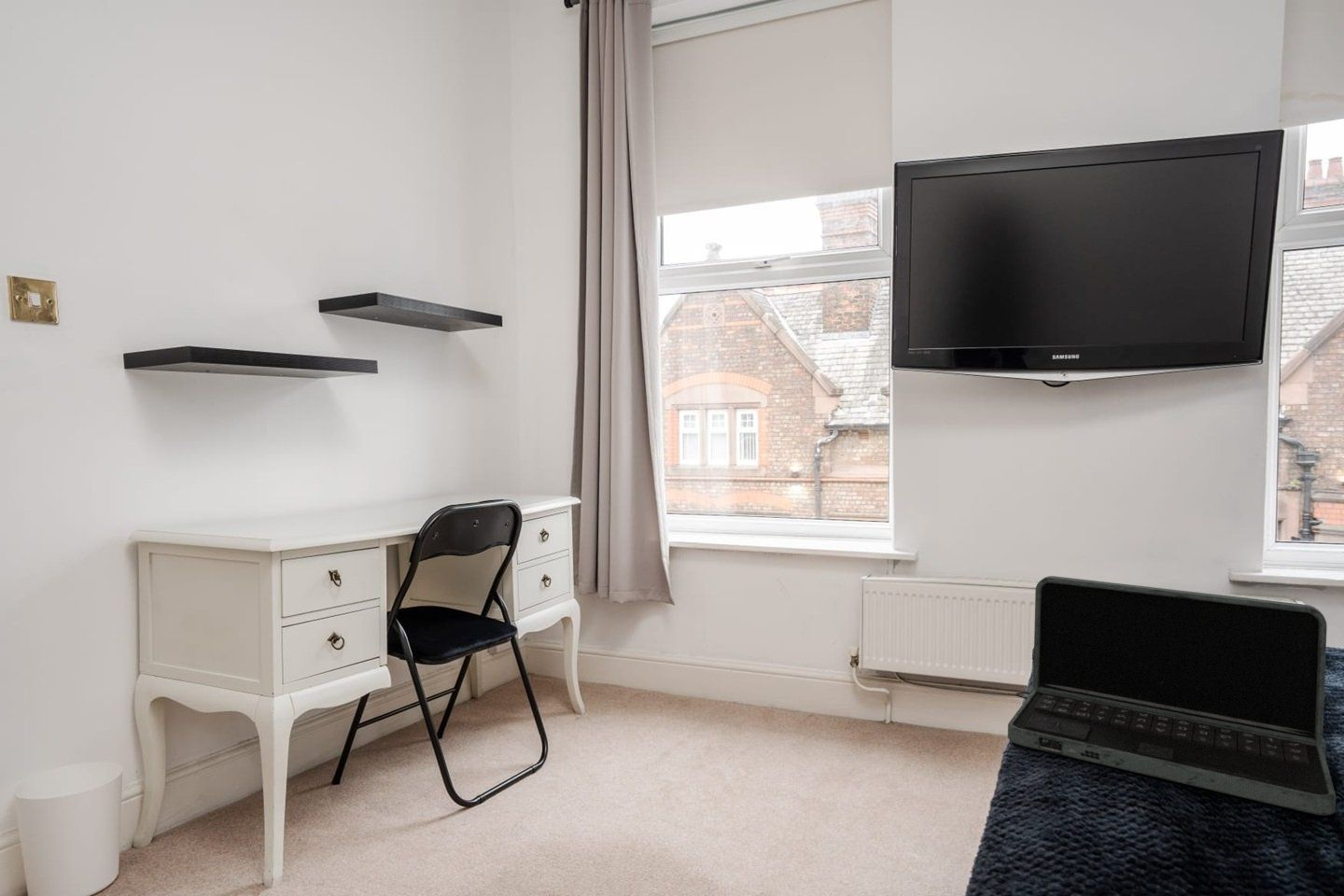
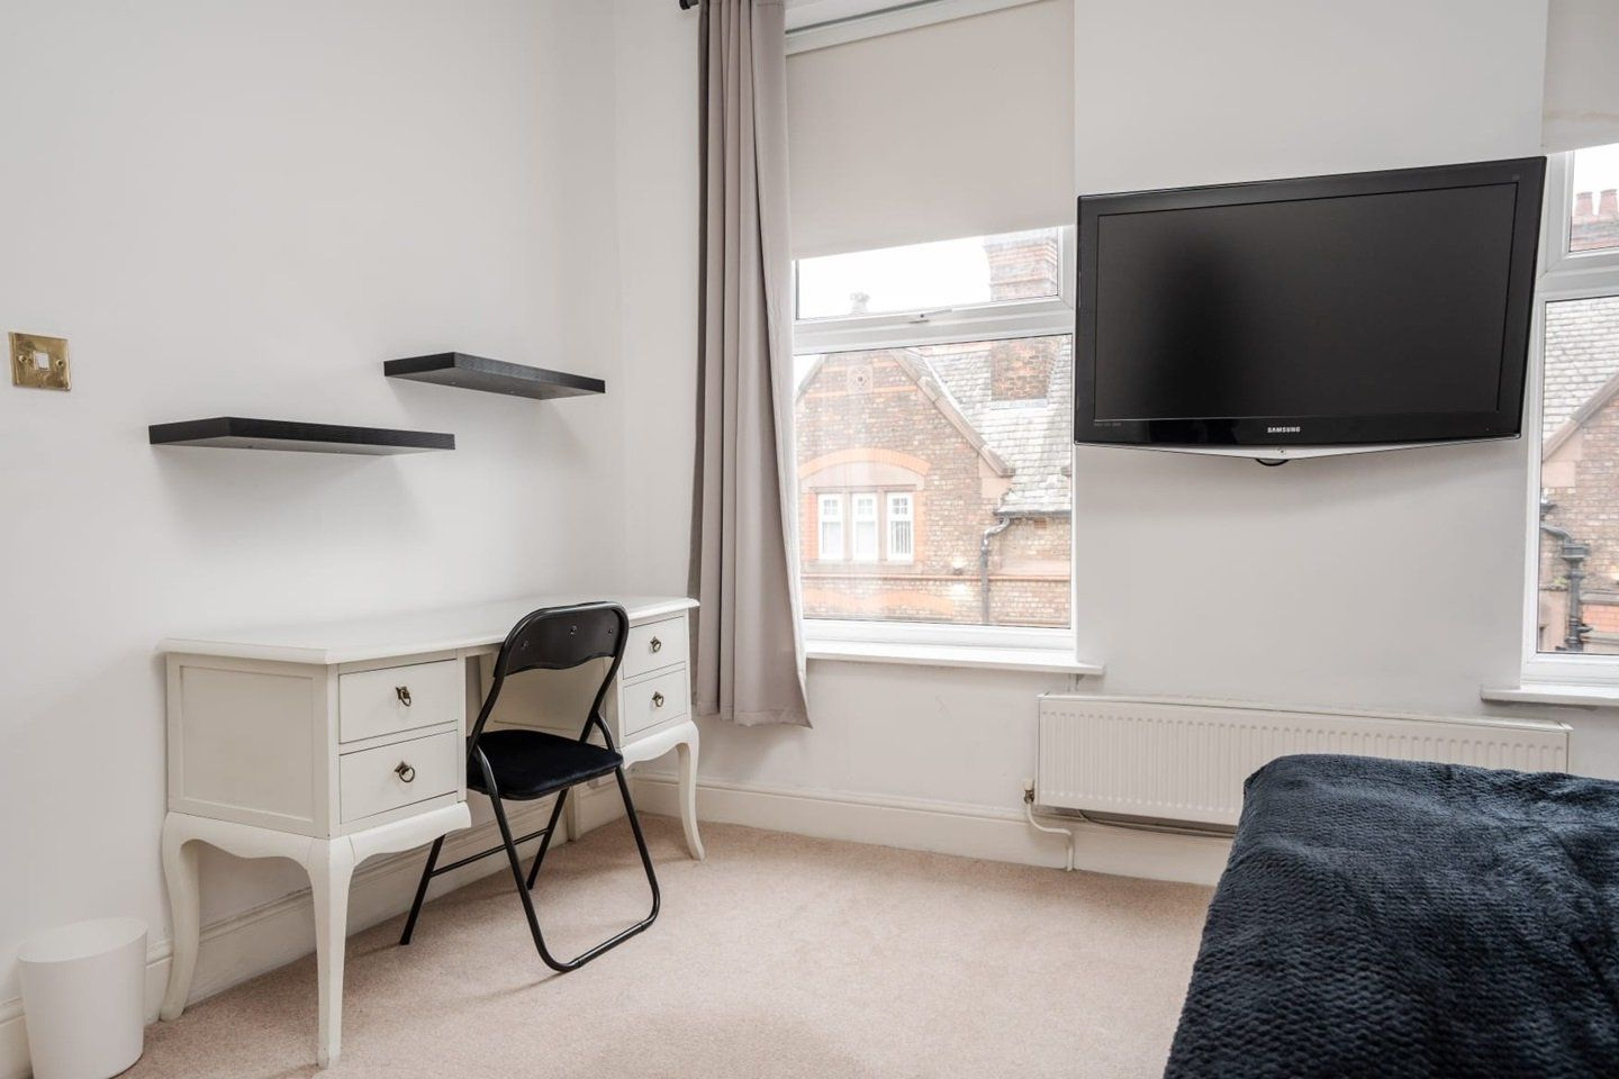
- laptop (1153, 670)
